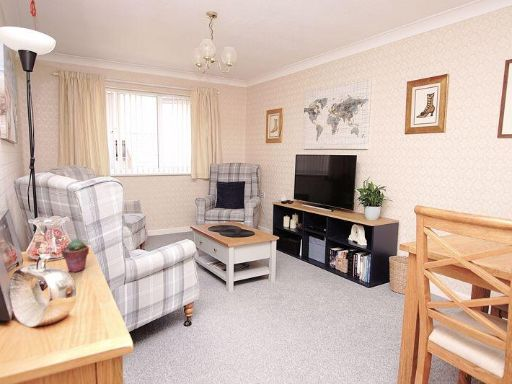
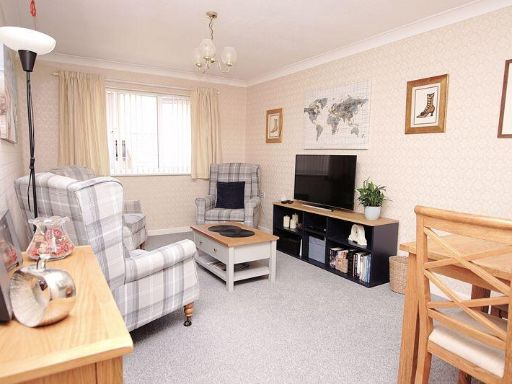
- potted succulent (75, 254)
